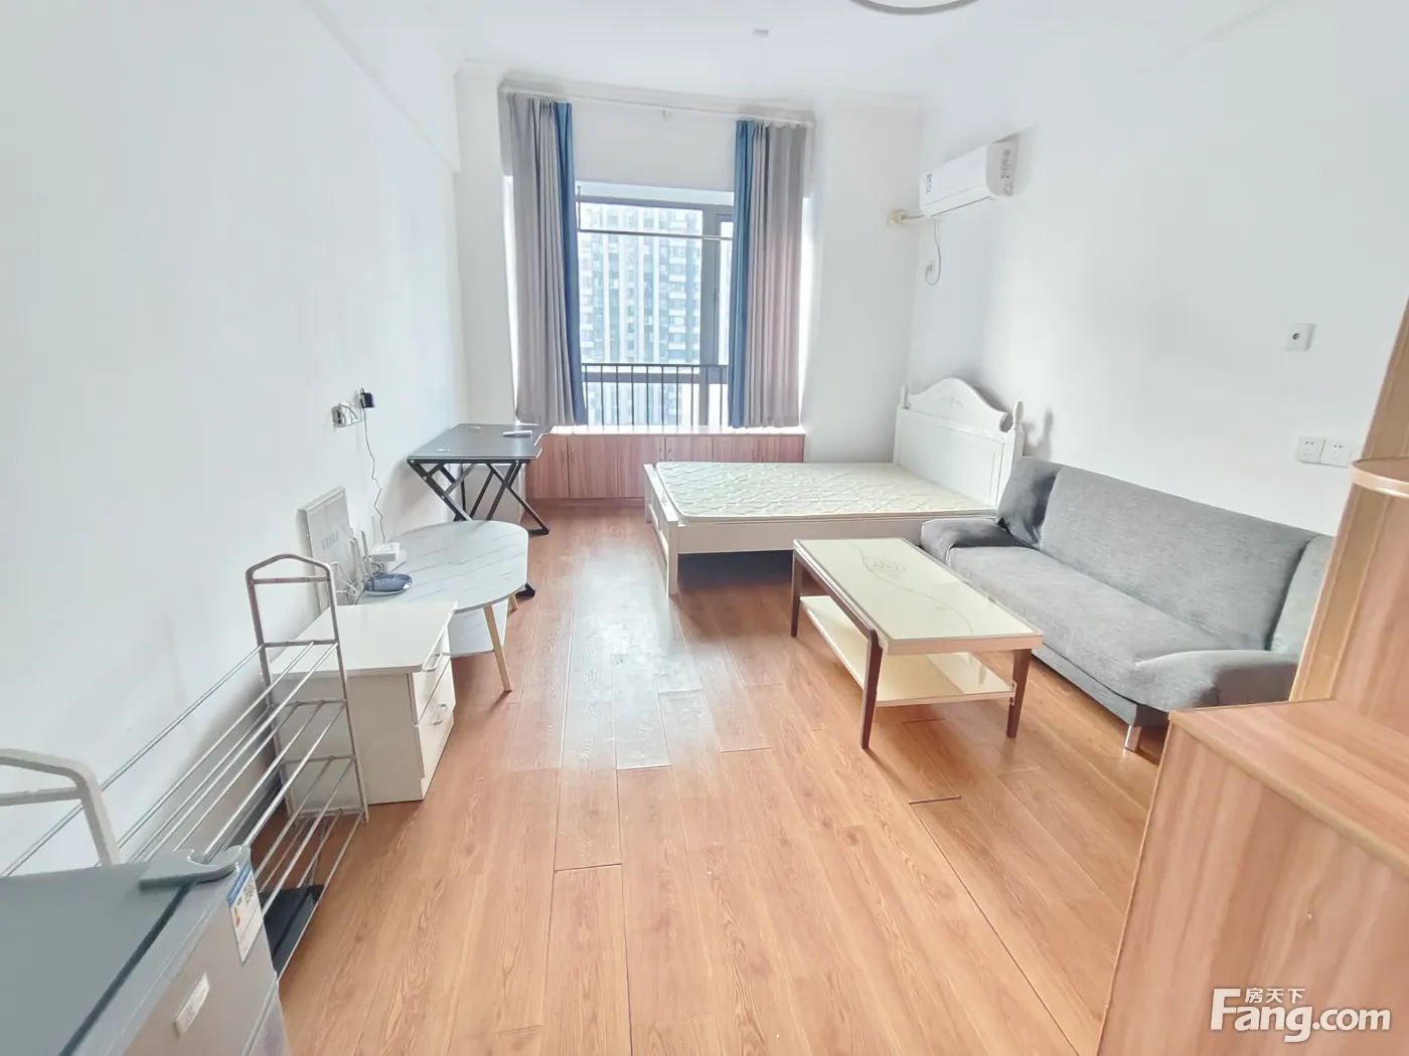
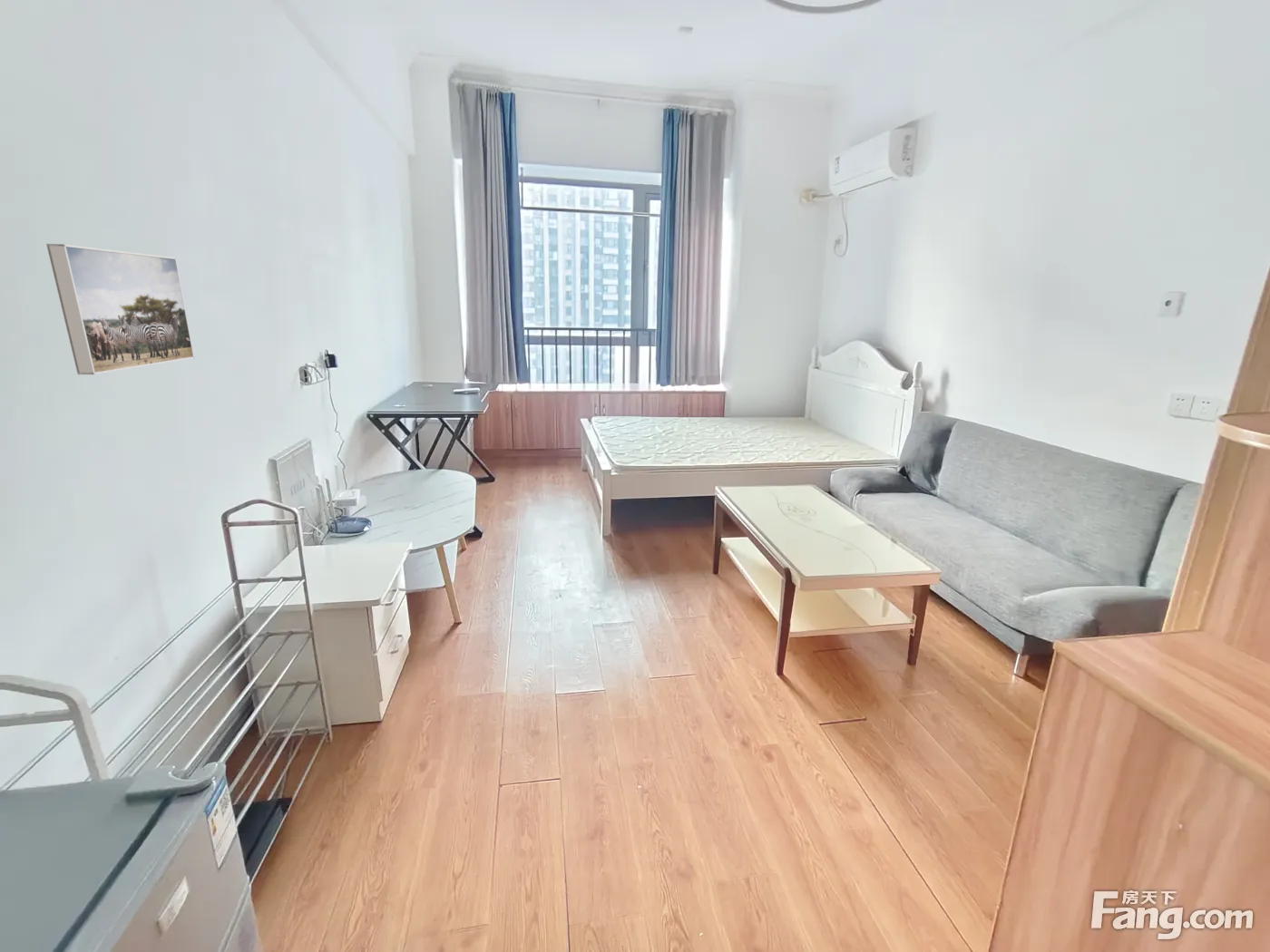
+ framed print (132, 309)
